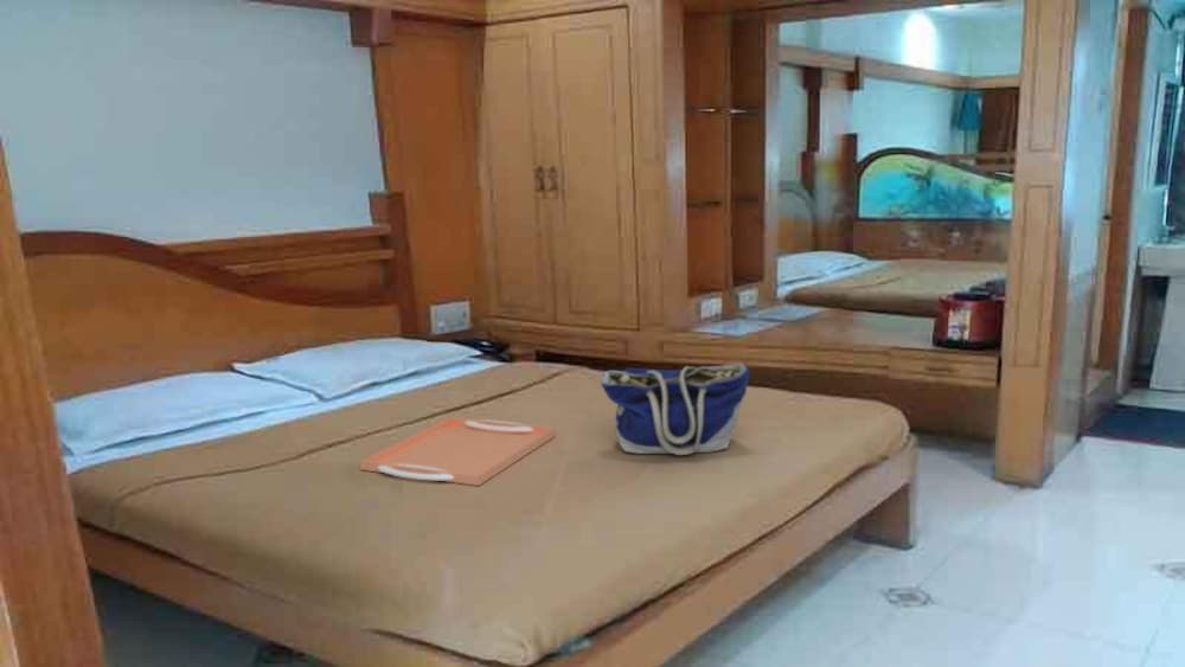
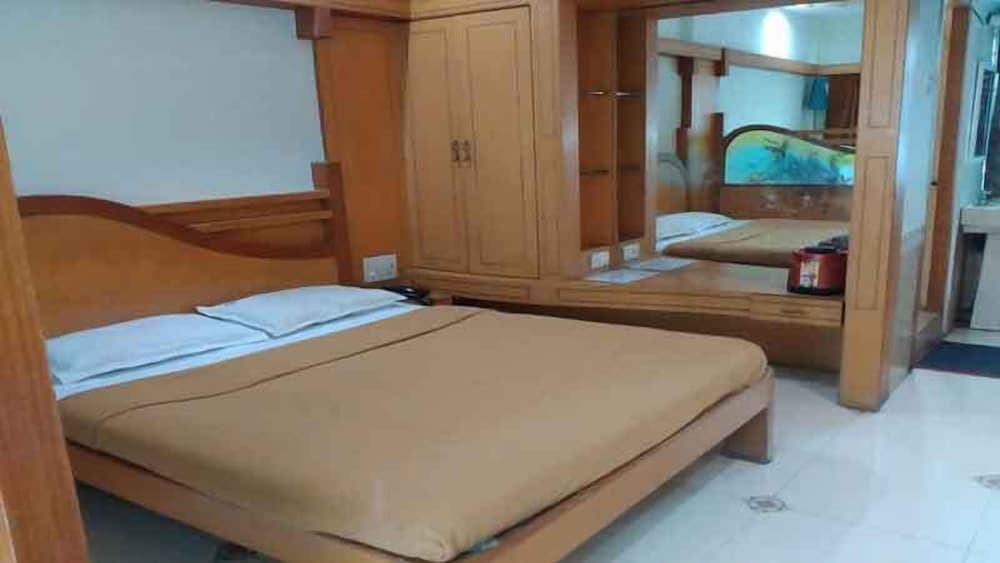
- tote bag (673, 405)
- serving tray (462, 447)
